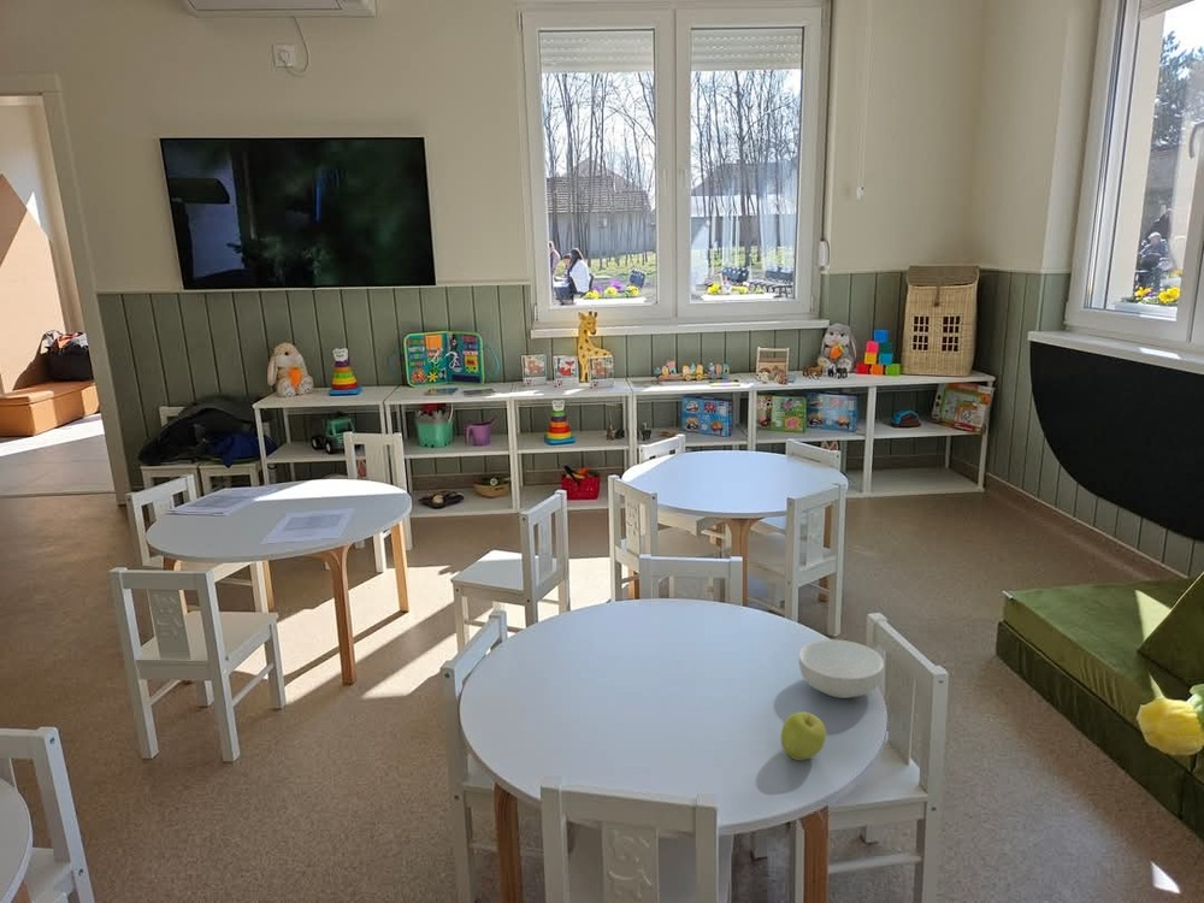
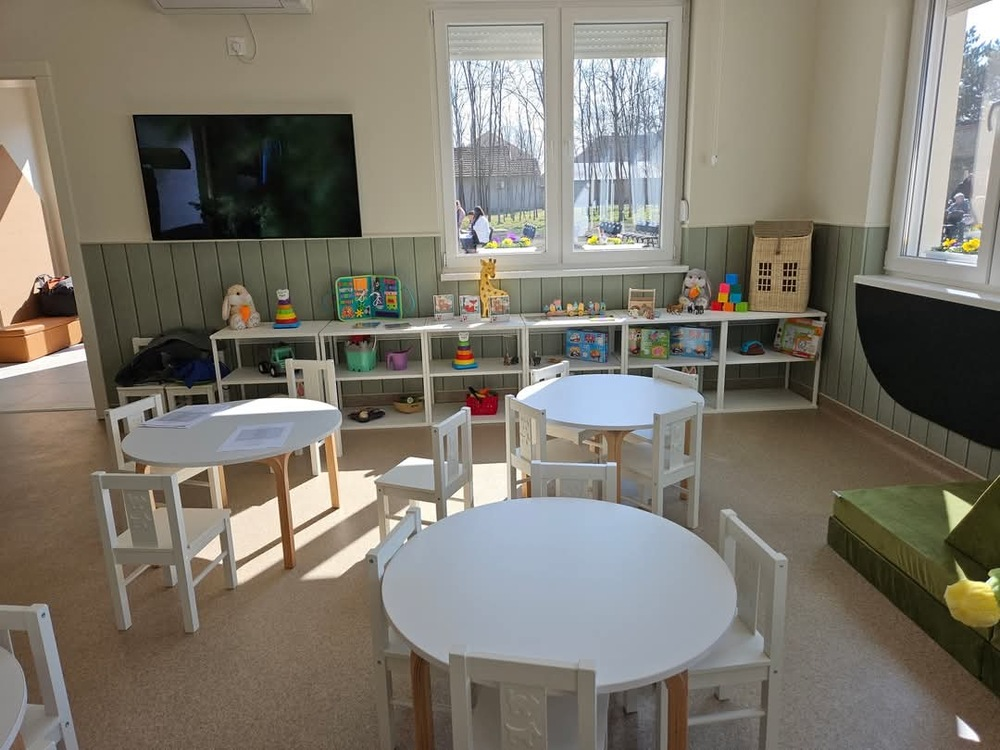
- cereal bowl (839, 672)
- apple (802, 736)
